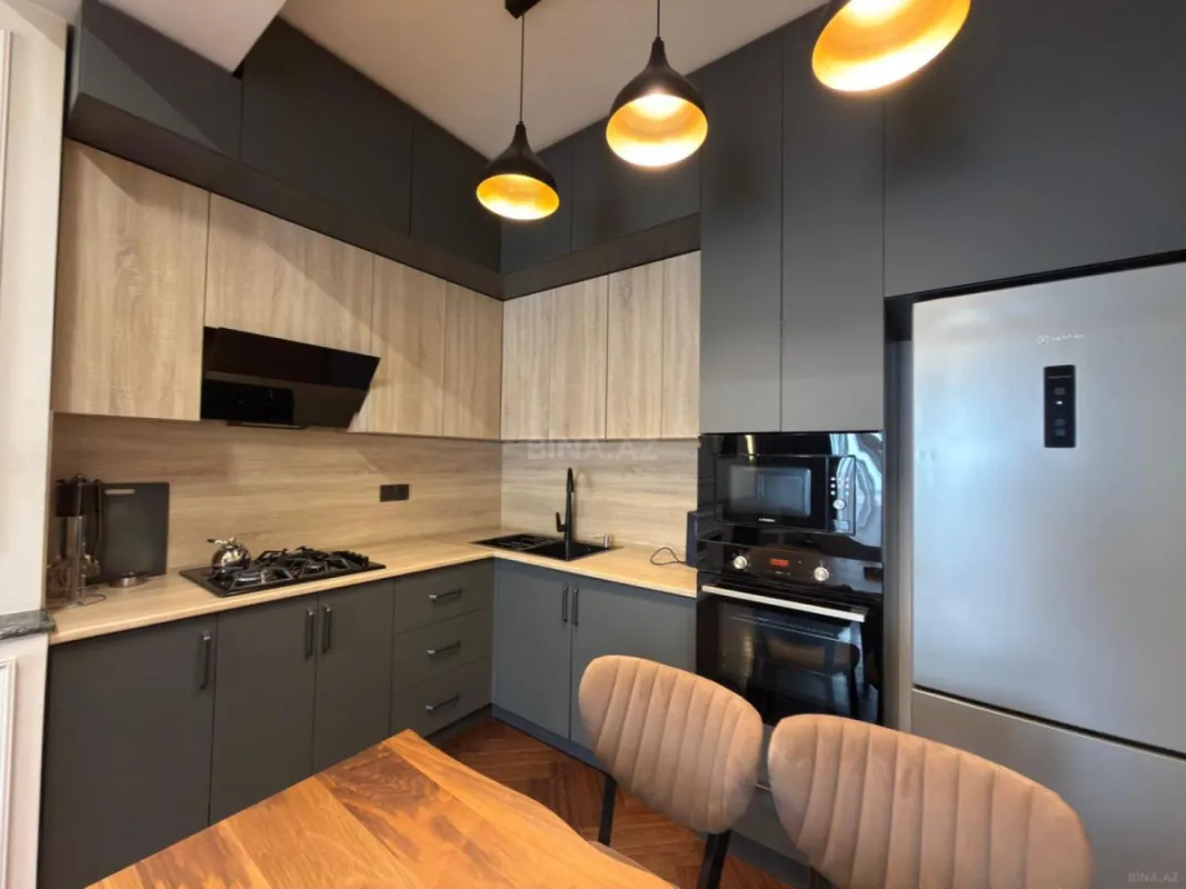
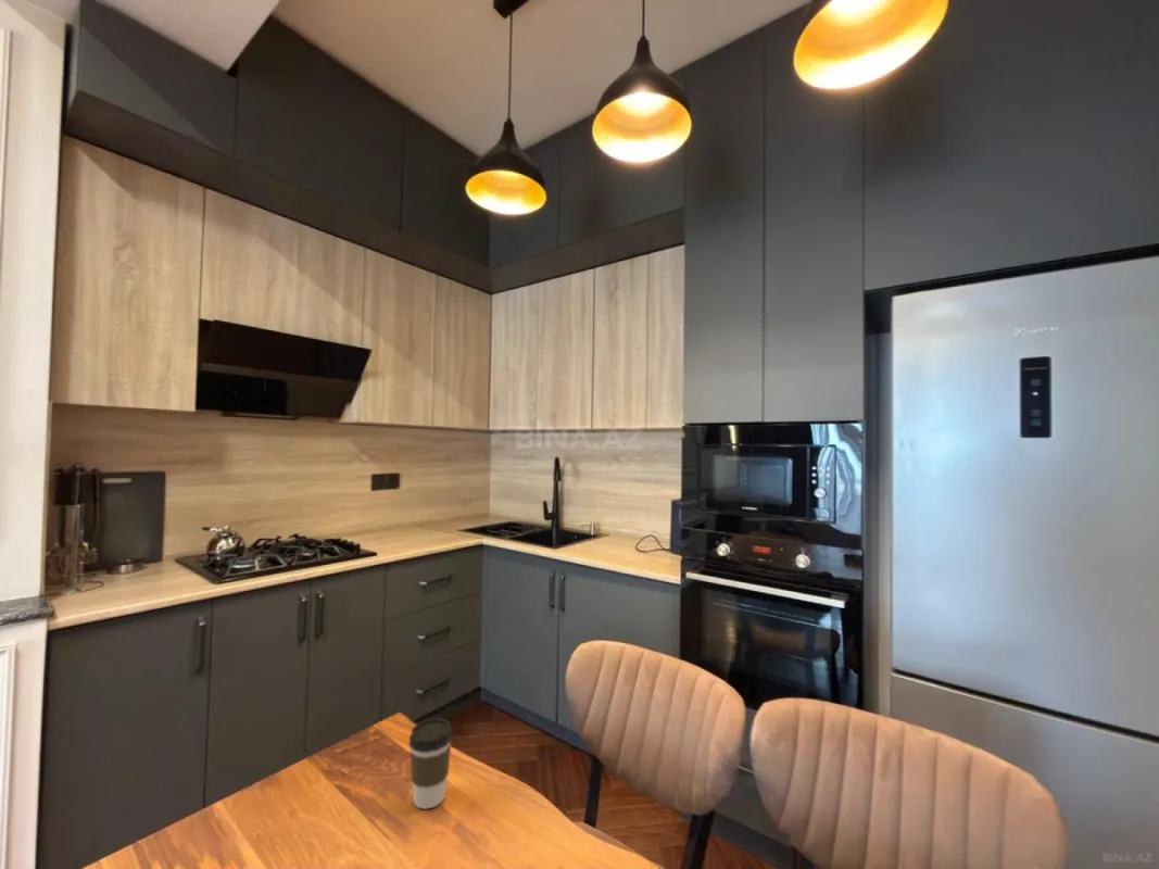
+ coffee cup (430, 763)
